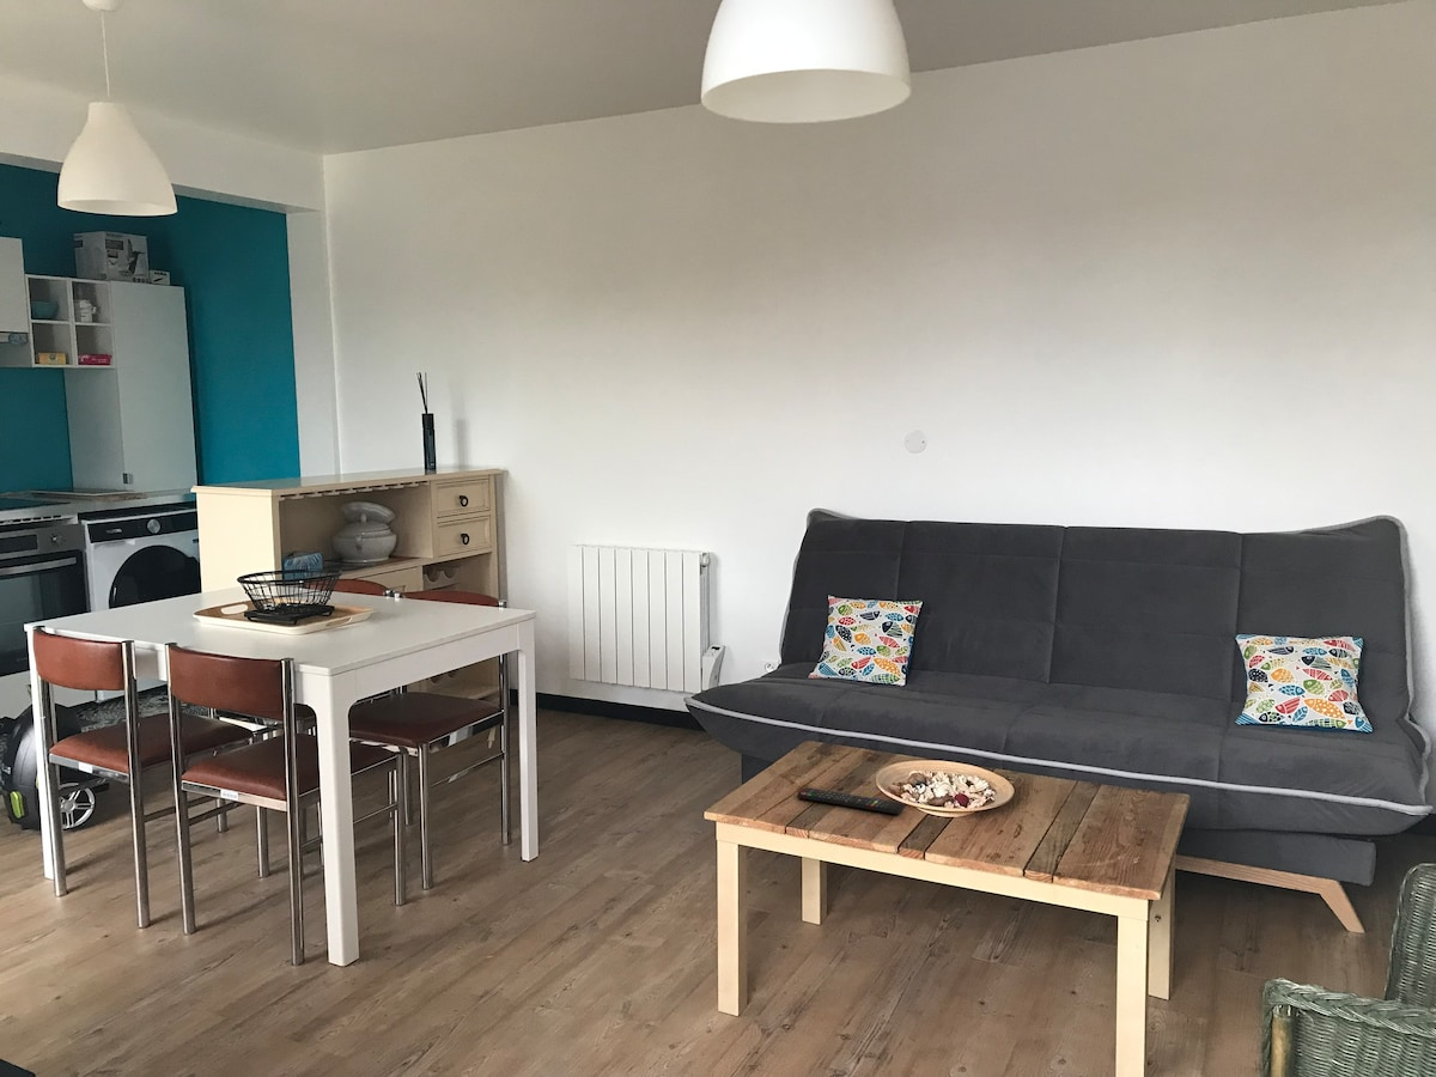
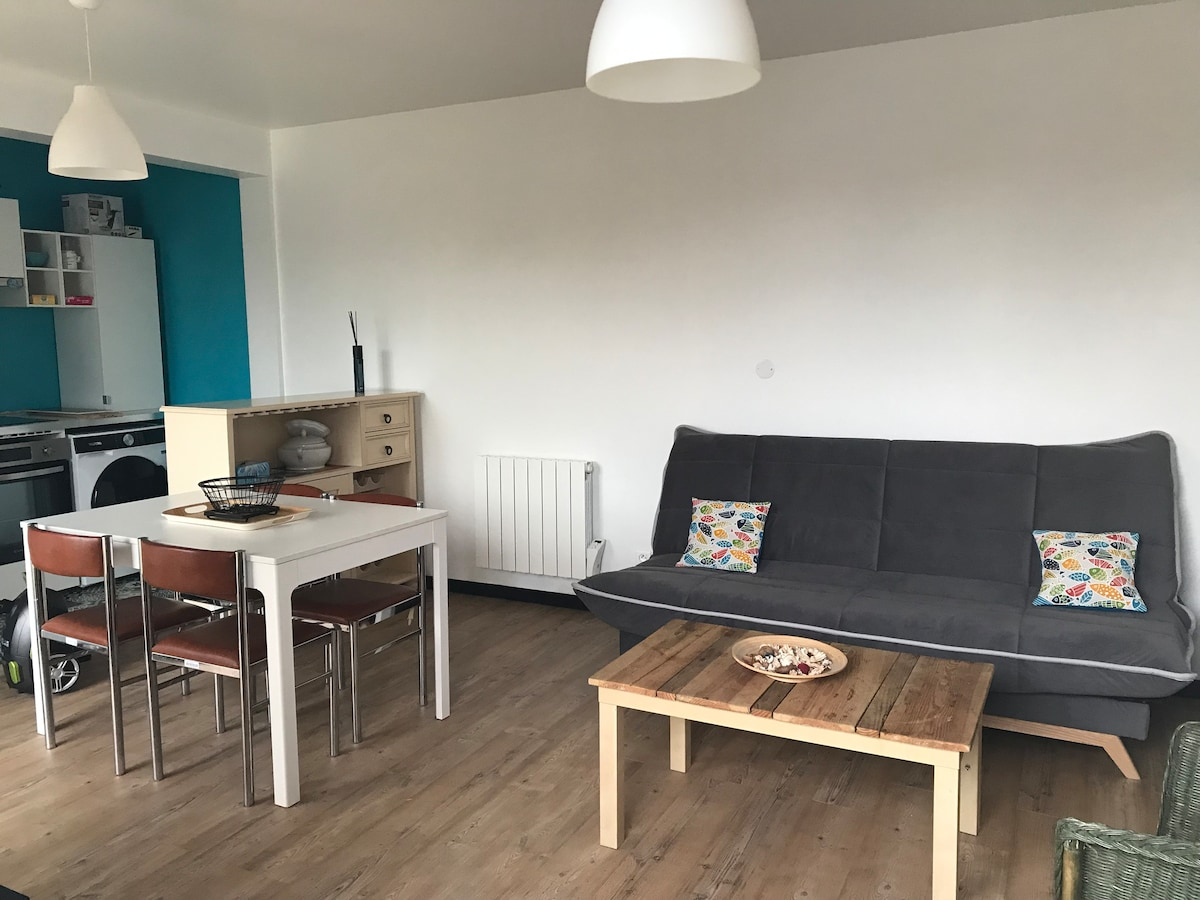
- remote control (848, 801)
